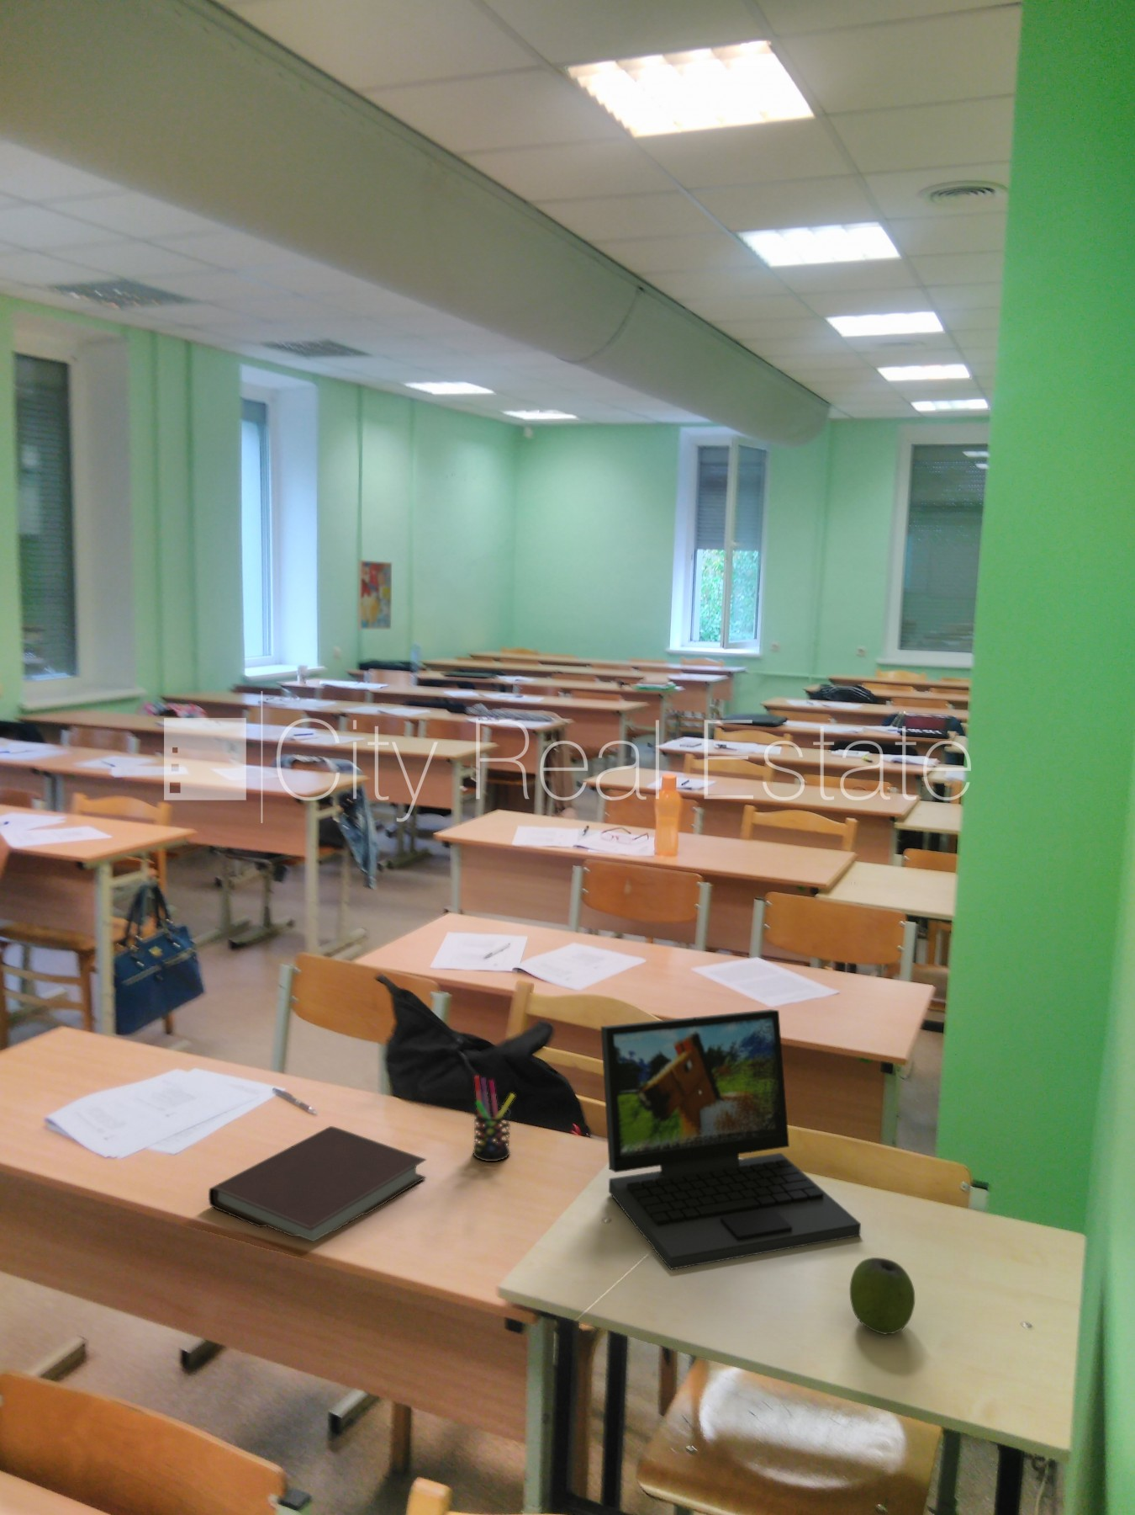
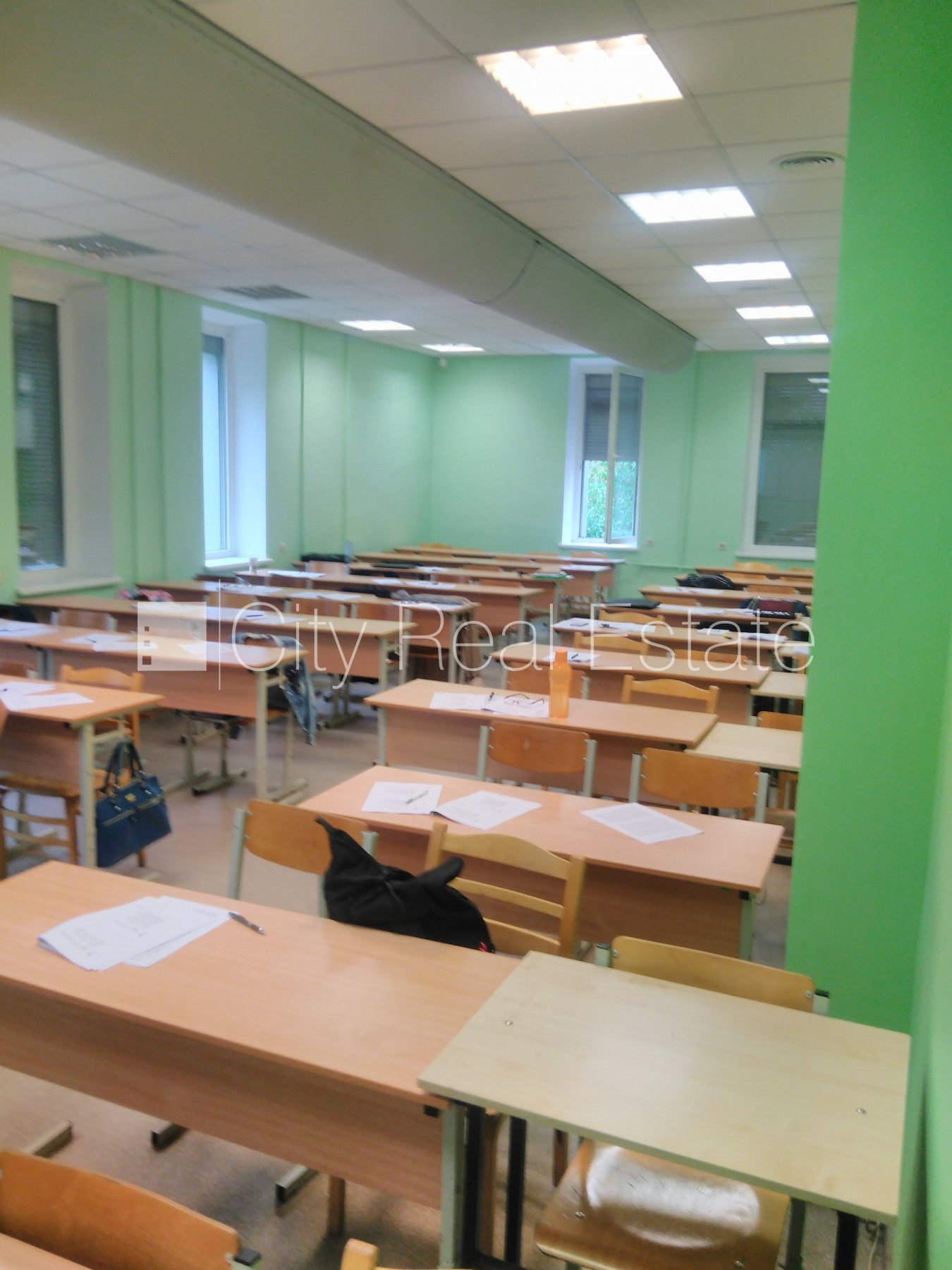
- notebook (321, 1182)
- pen holder (488, 1118)
- laptop (726, 1125)
- apple (882, 1293)
- wall art (376, 595)
